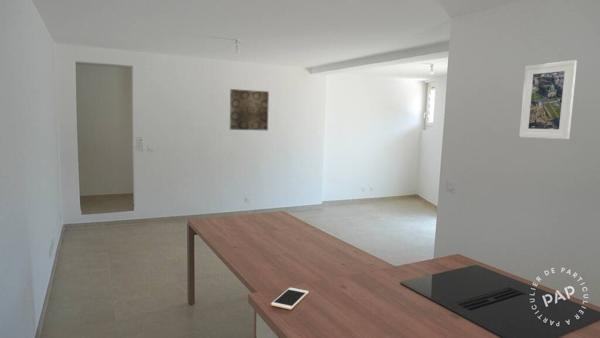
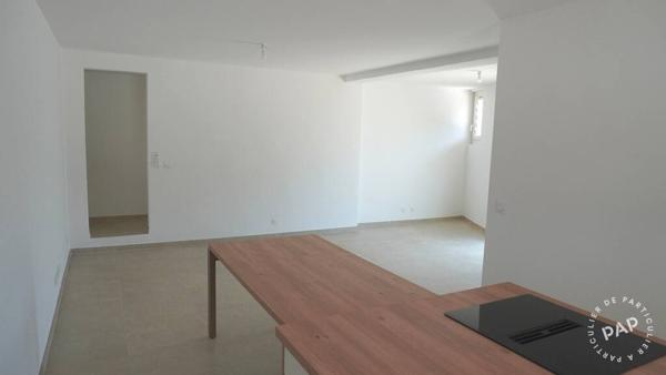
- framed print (546, 101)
- wall art (249, 110)
- cell phone (290, 297)
